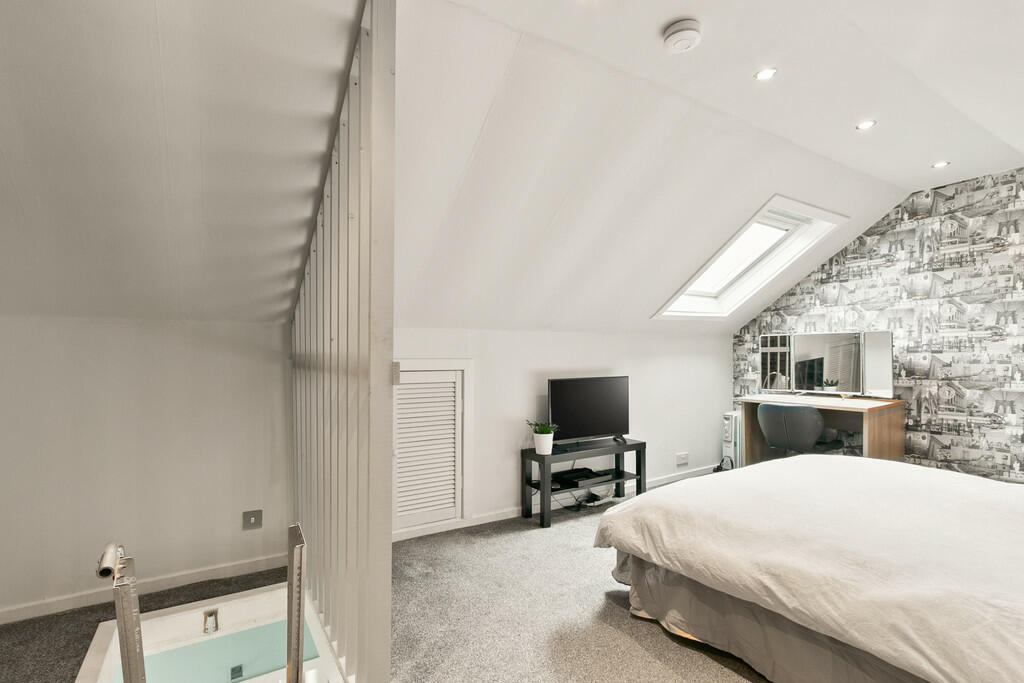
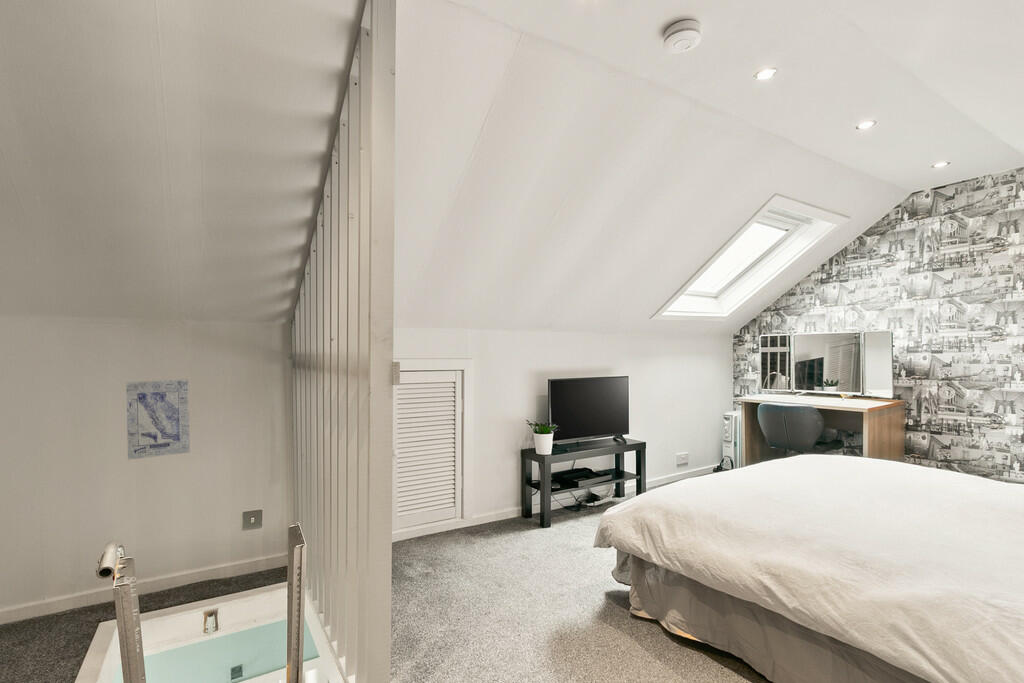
+ wall art (159, 418)
